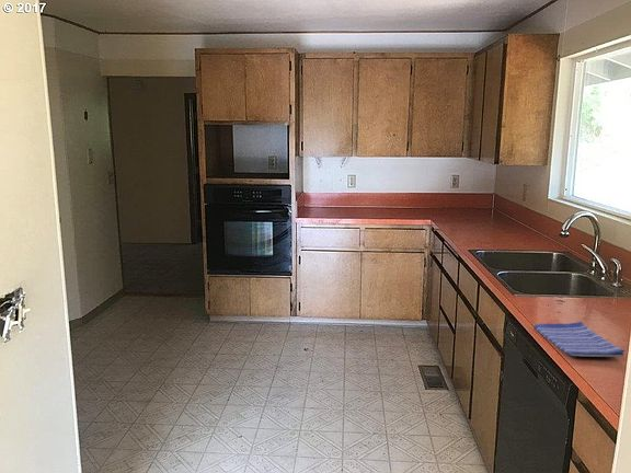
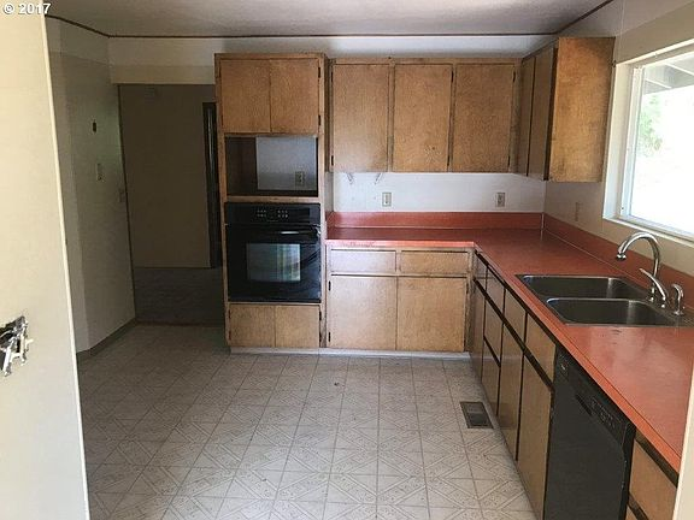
- dish towel (575, 337)
